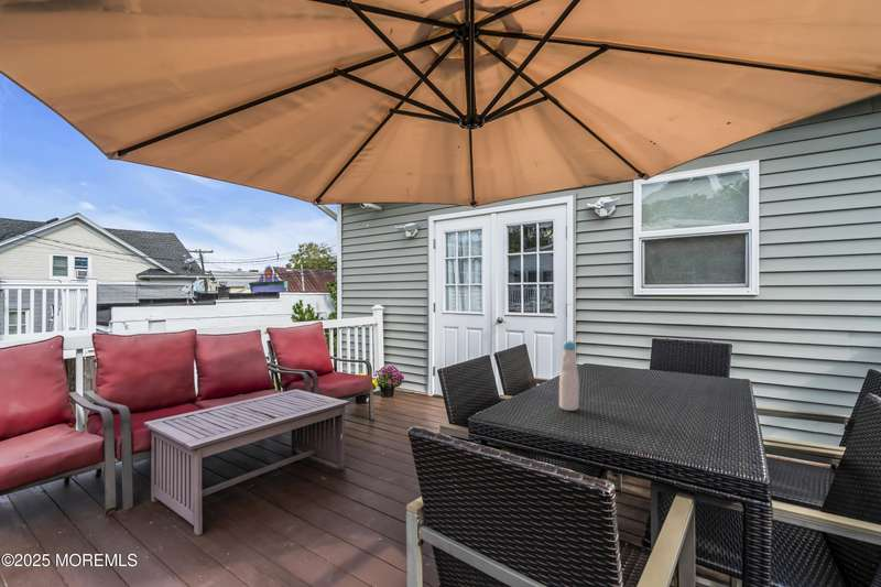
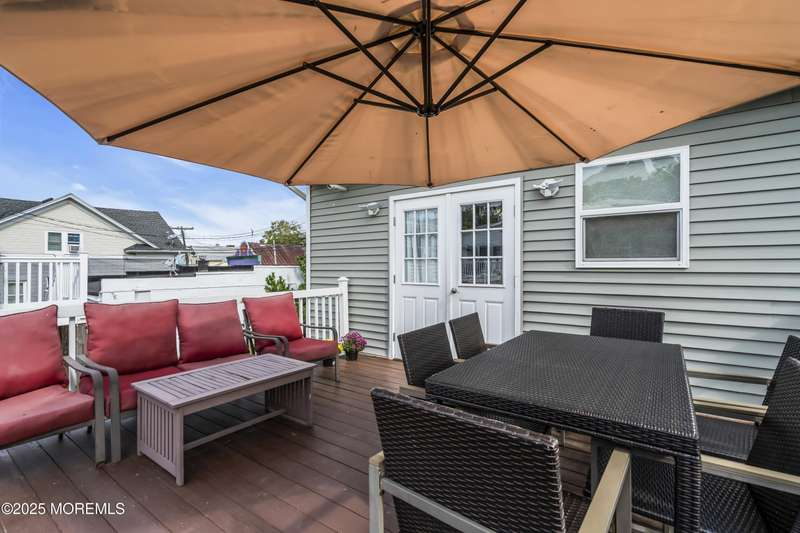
- bottle (568, 374)
